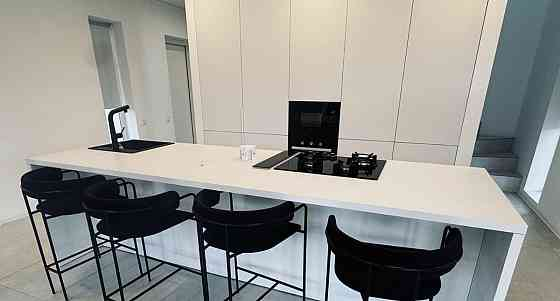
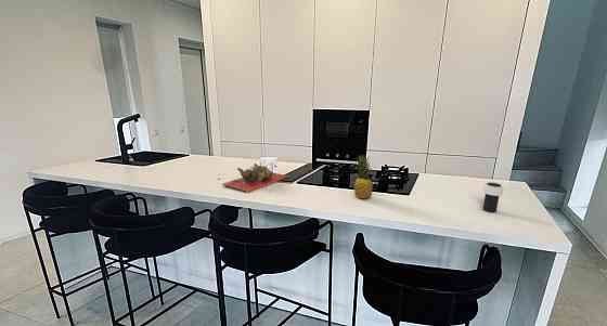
+ cutting board (256, 173)
+ cup (491, 197)
+ fruit (363, 175)
